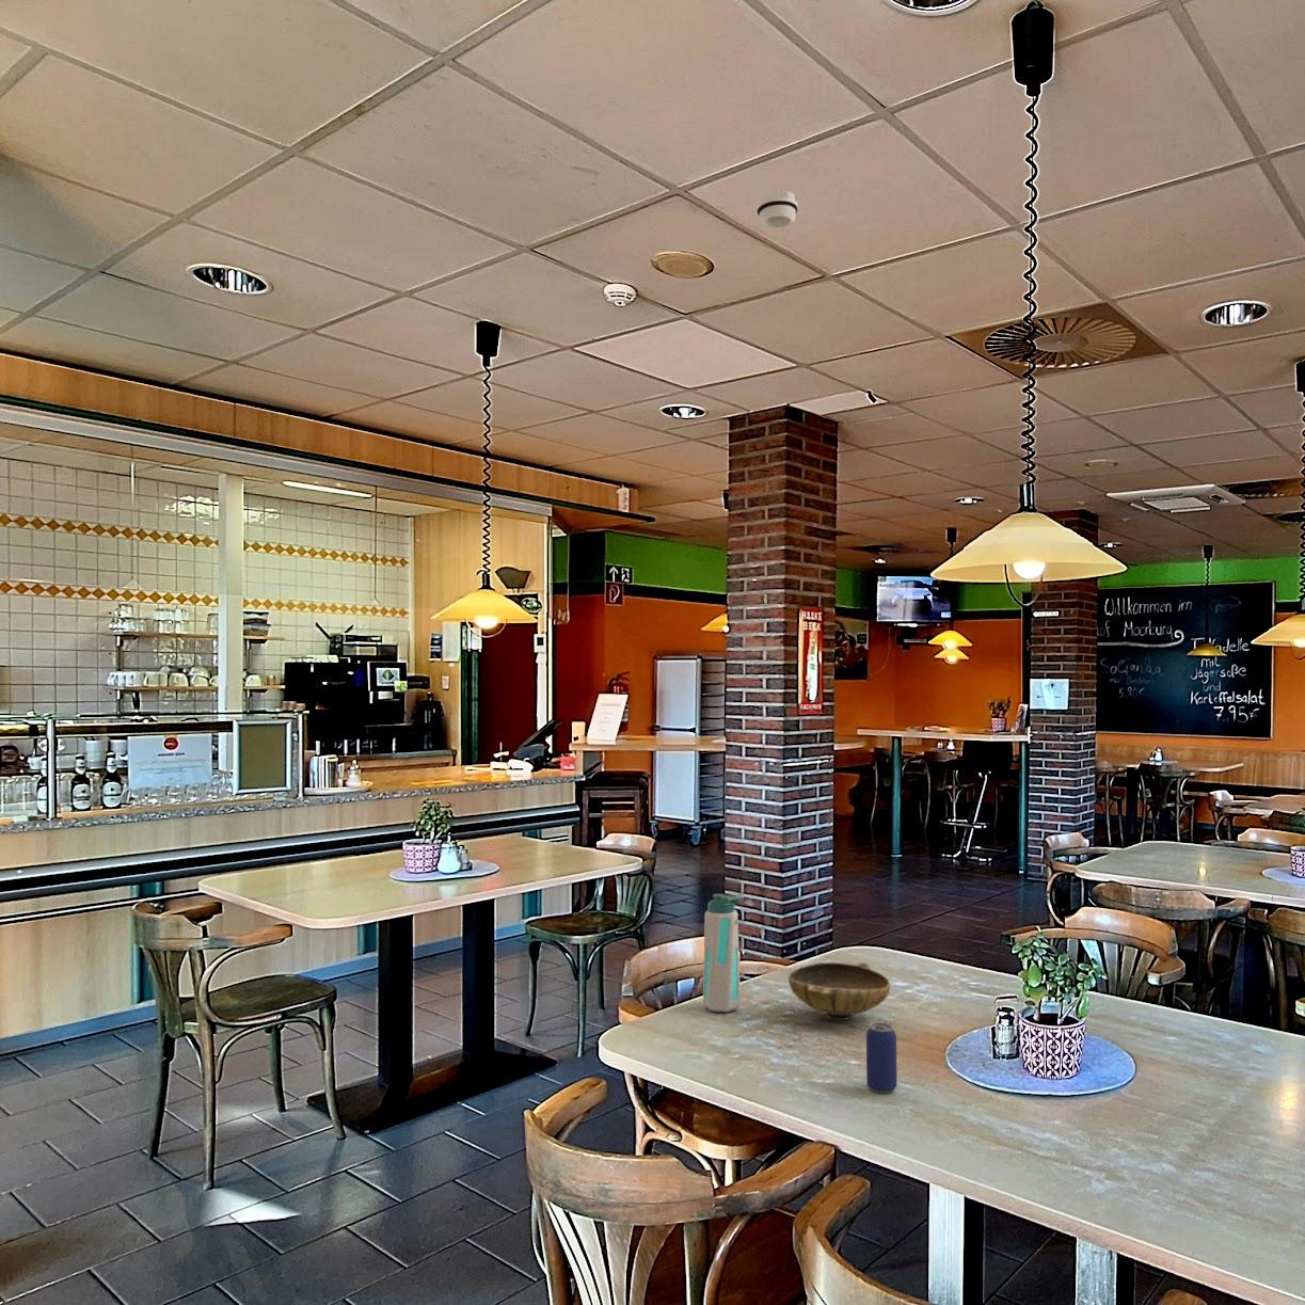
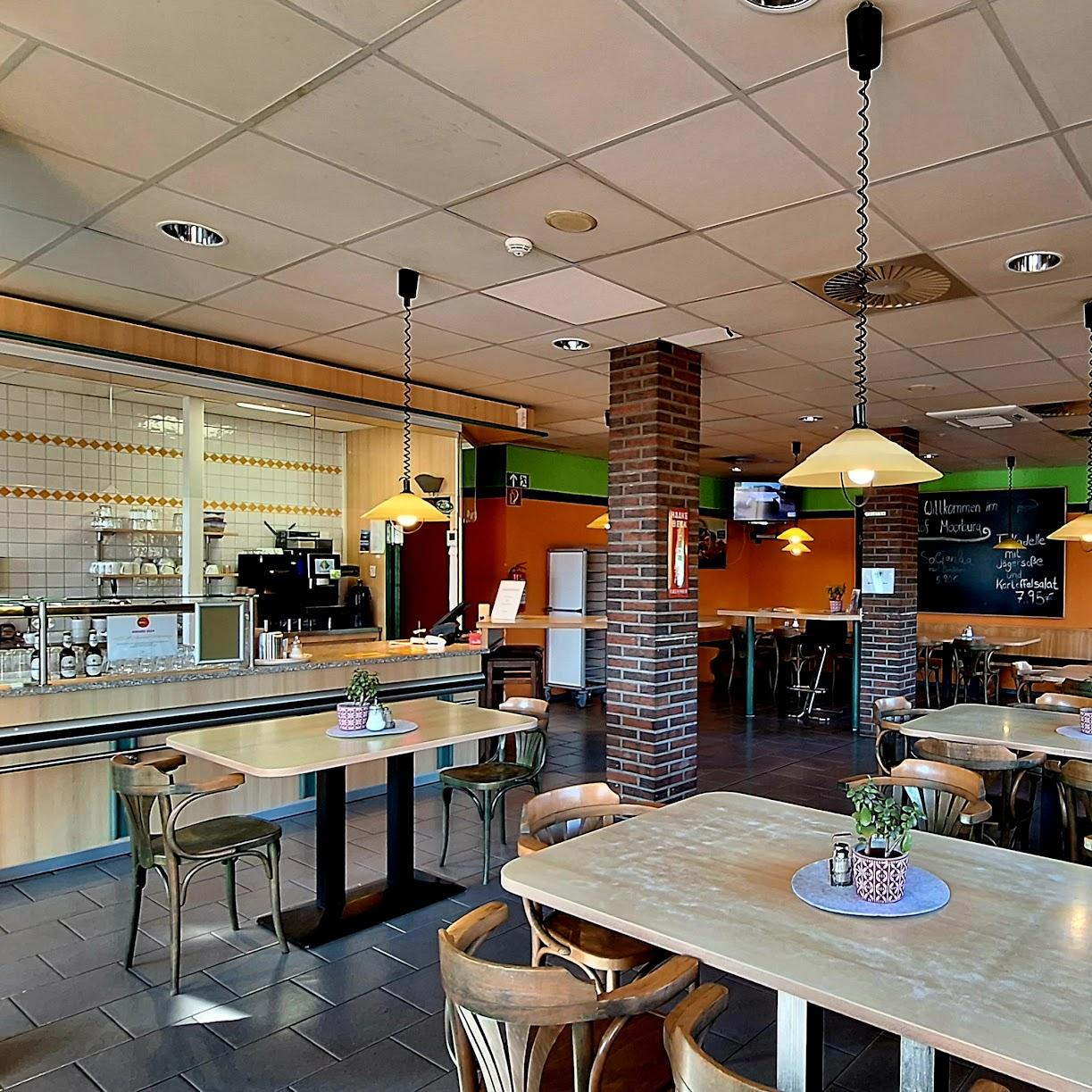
- bowl (839, 994)
- beverage can (882, 1056)
- water bottle (723, 951)
- smoke detector (777, 210)
